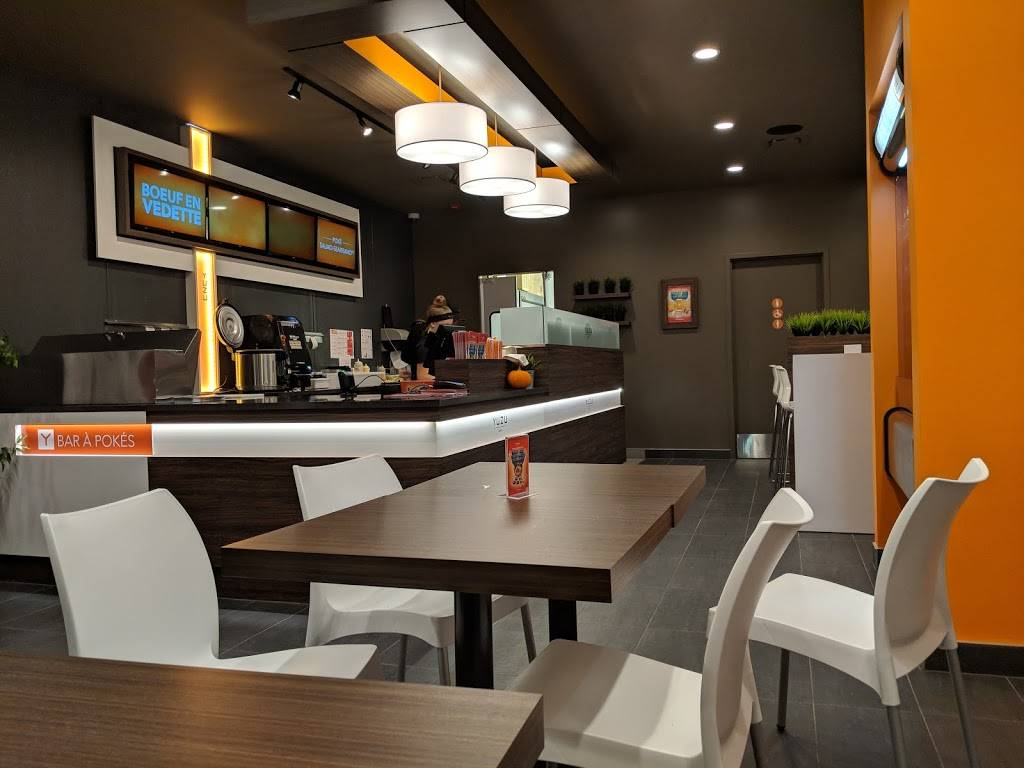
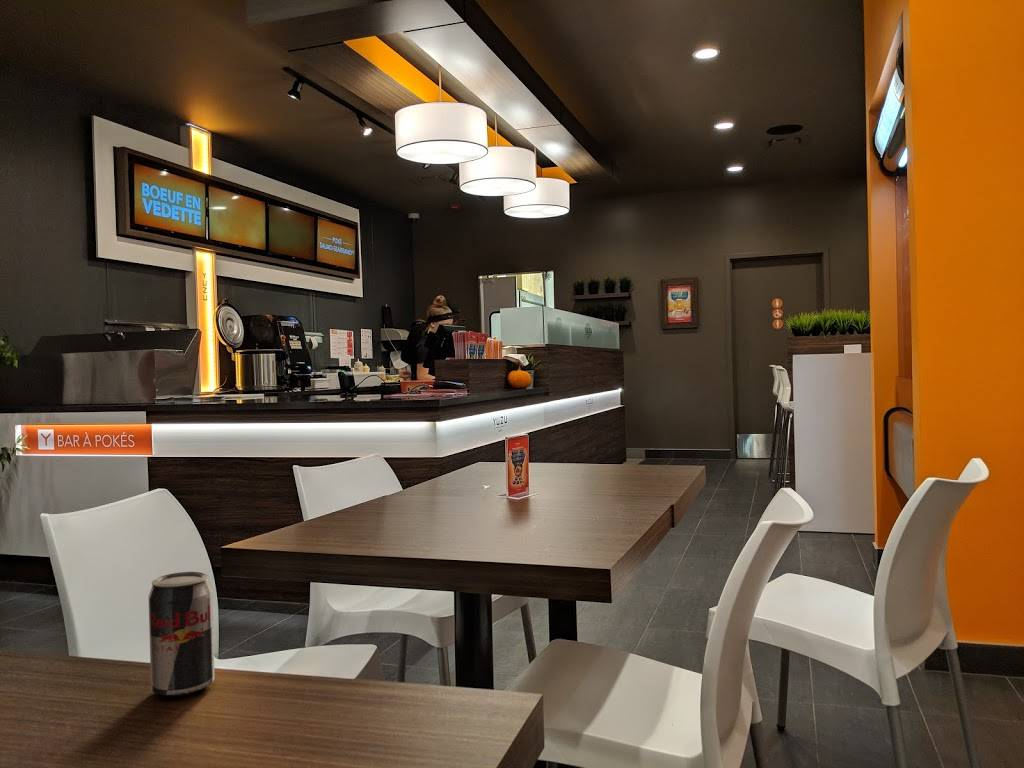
+ beverage can (181, 632)
